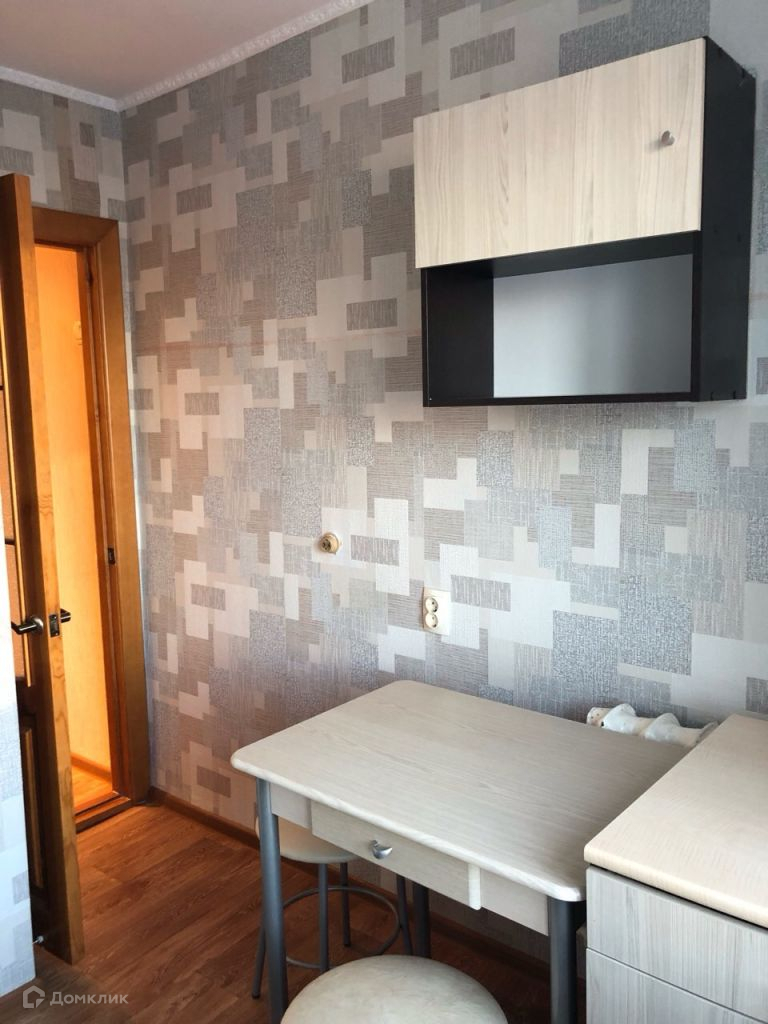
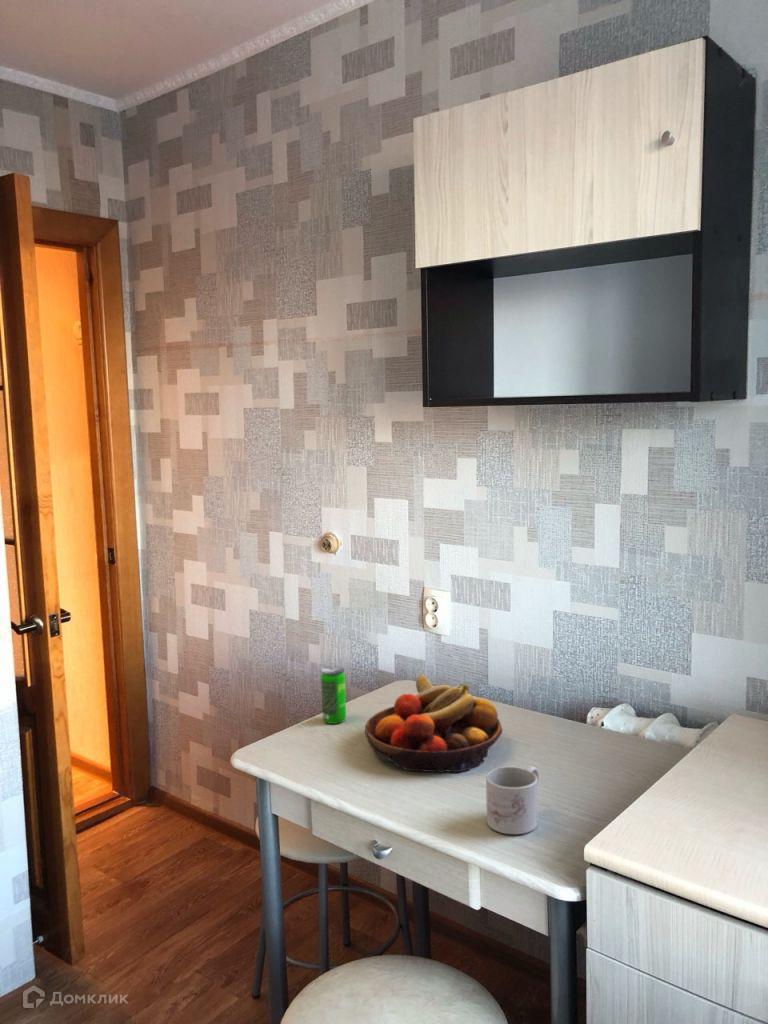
+ mug (517, 796)
+ beverage can (333, 695)
+ fruit bowl (431, 718)
